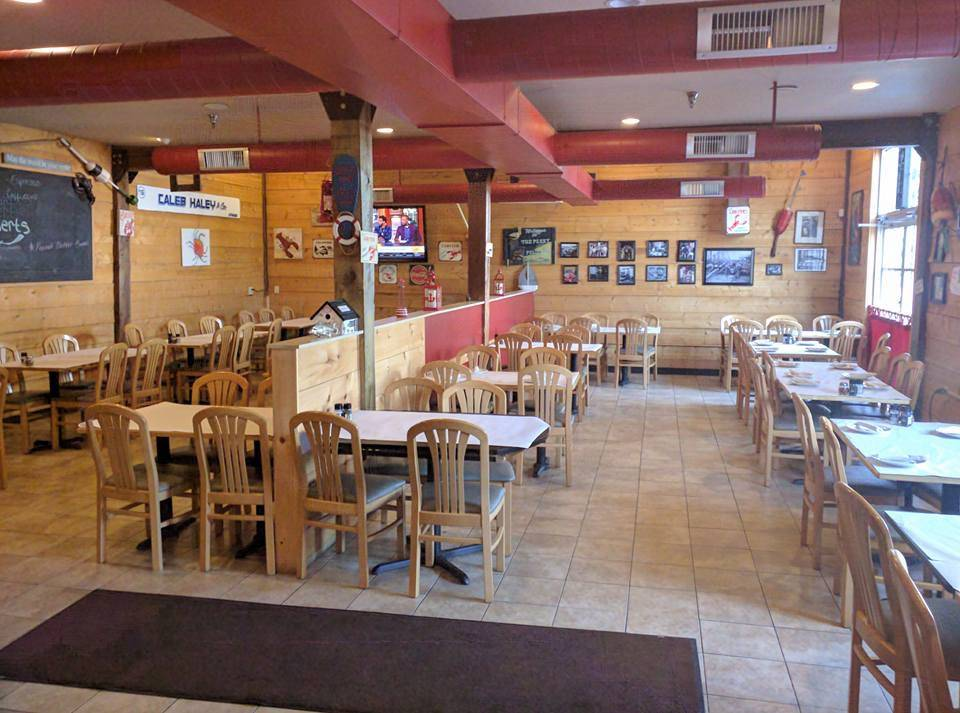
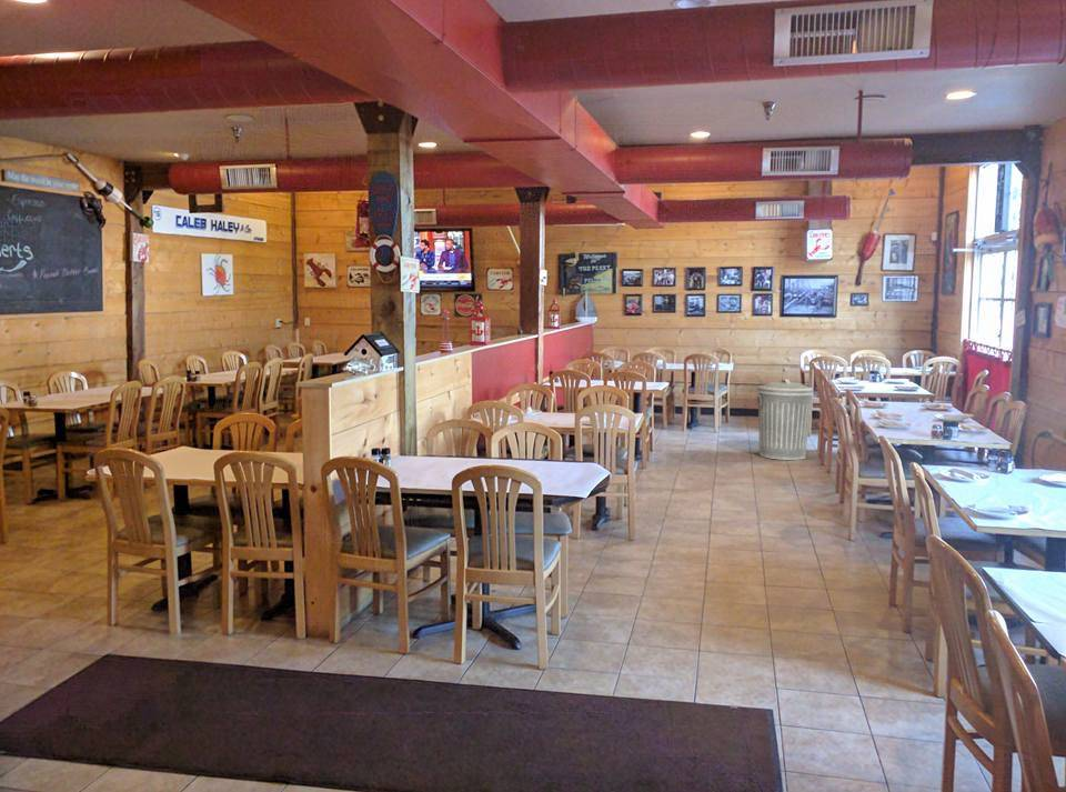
+ trash can (784, 418)
